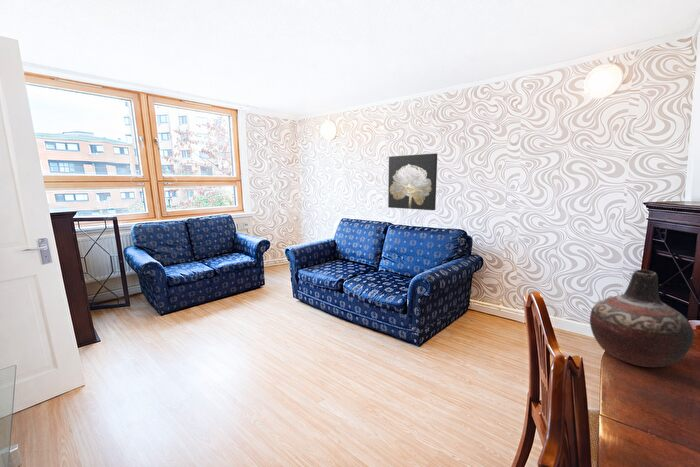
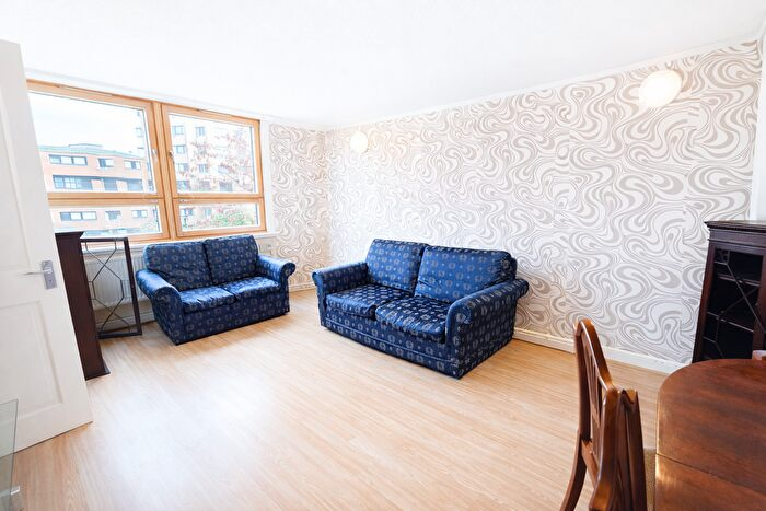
- wall art (411, 182)
- vase (639, 314)
